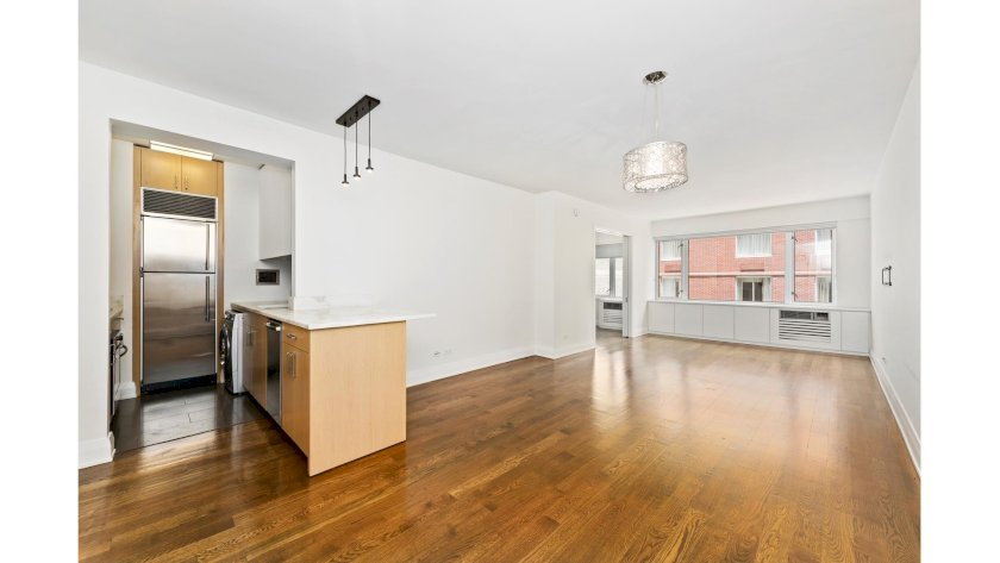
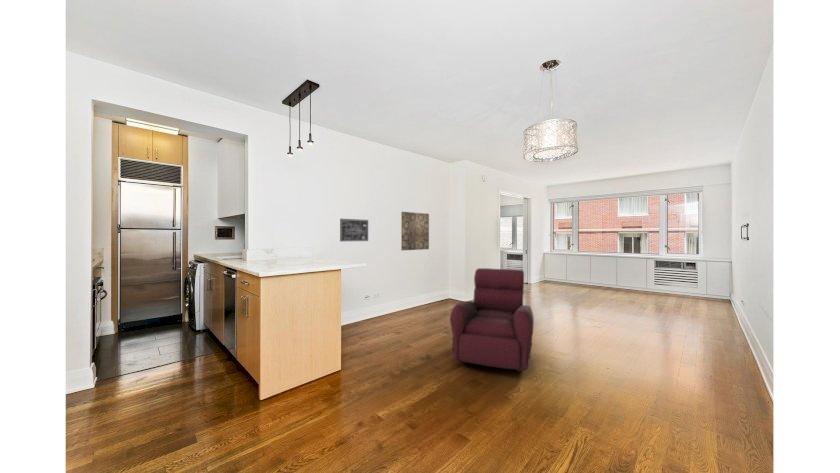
+ armchair (494, 314)
+ wall art (415, 231)
+ wall art (354, 230)
